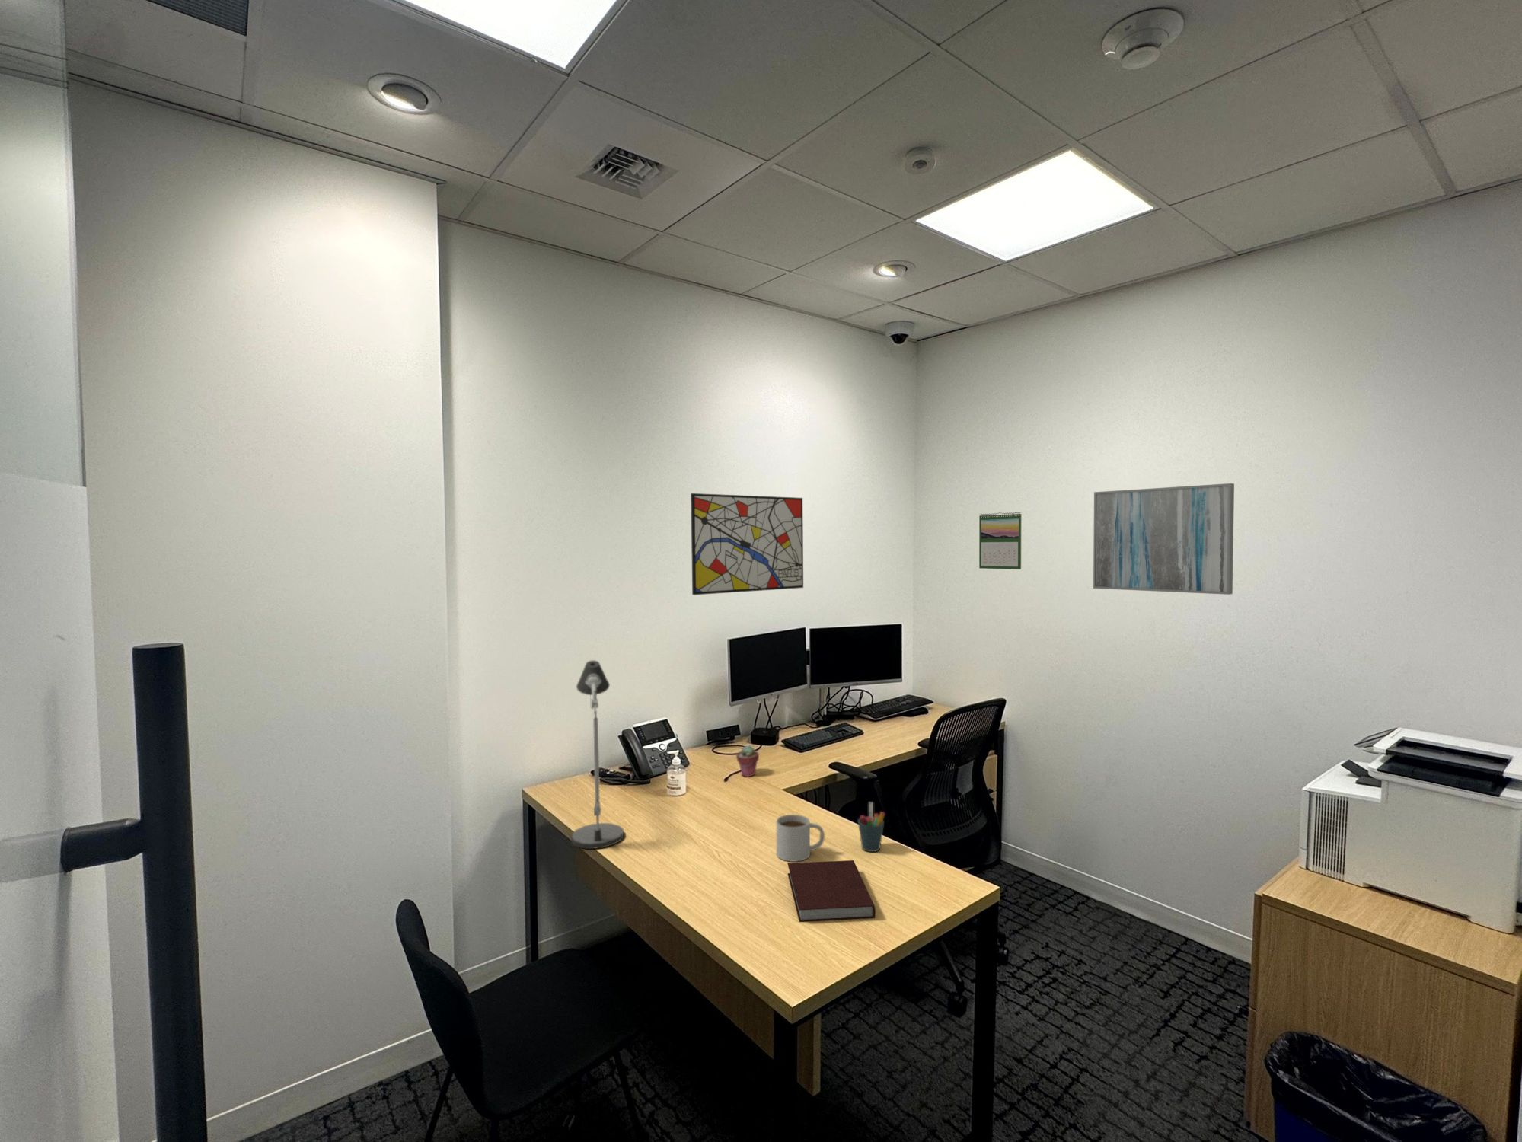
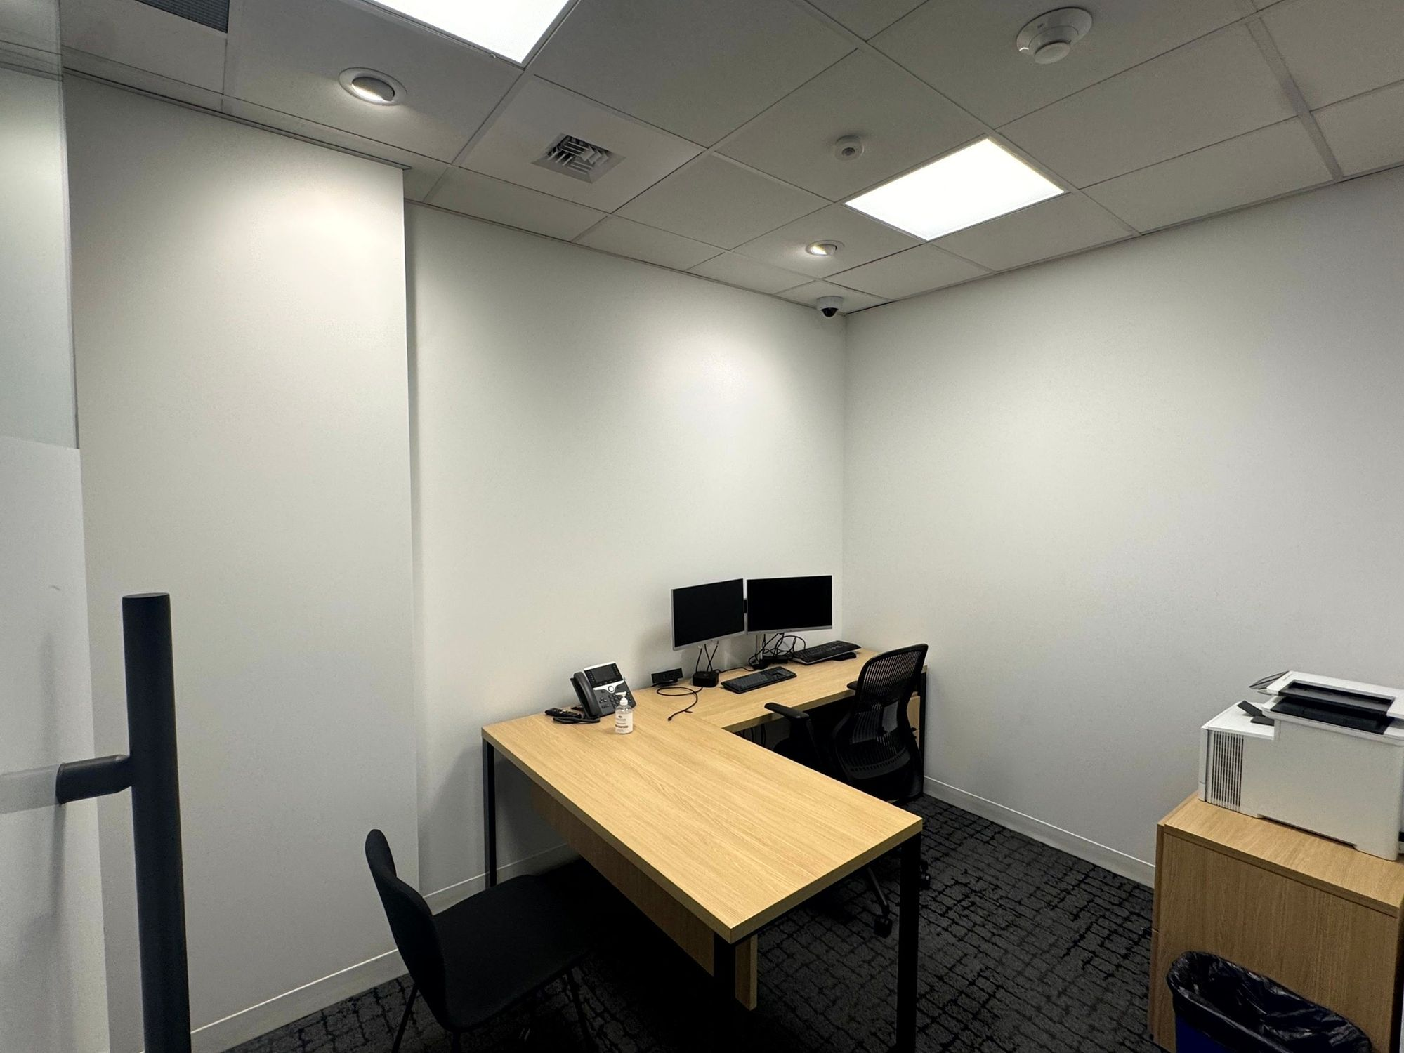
- pen holder (871, 828)
- mug (800, 836)
- potted succulent (747, 759)
- notebook (829, 889)
- wall art (1159, 539)
- desk lamp (595, 743)
- calendar (1000, 541)
- wall art (750, 543)
